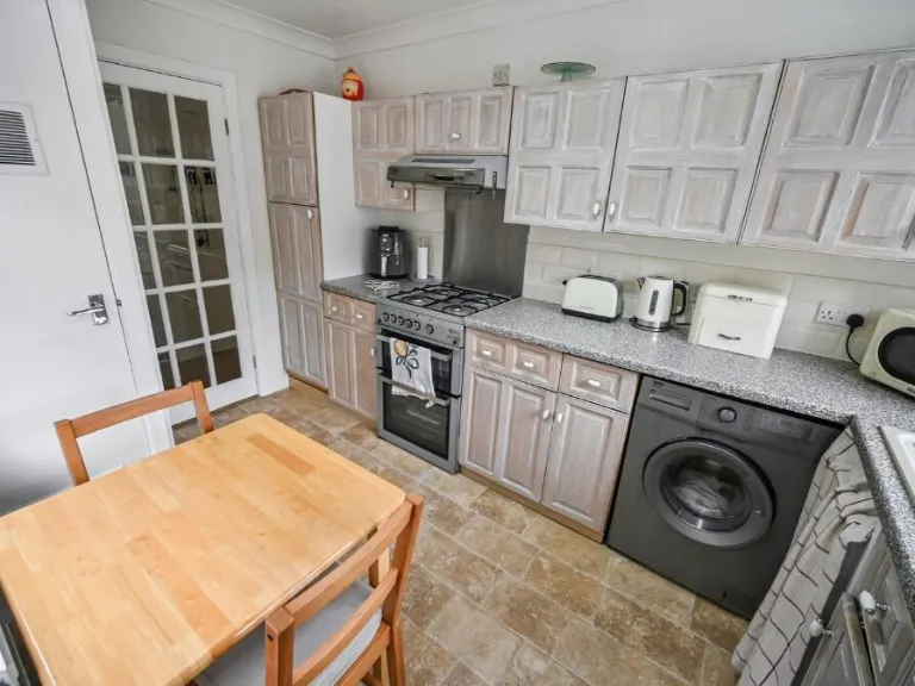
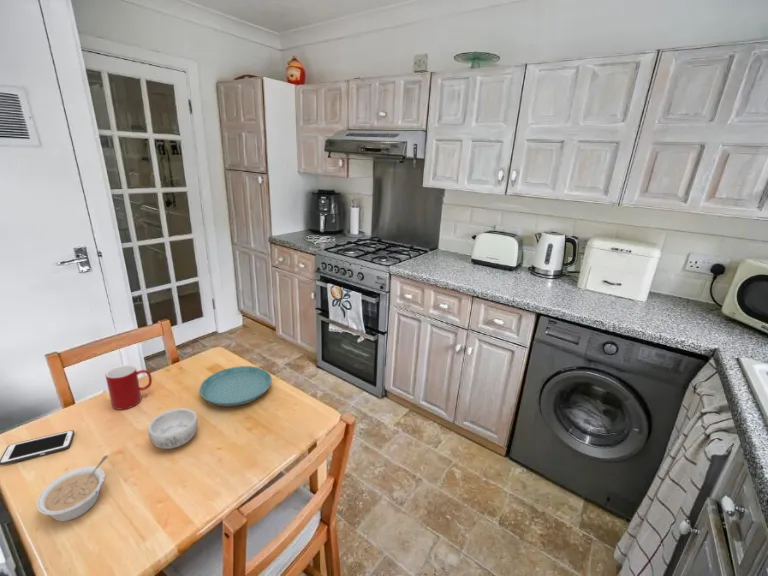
+ legume (74, 492)
+ saucer (237, 386)
+ decorative bowl (171, 428)
+ cell phone (39, 446)
+ cup (130, 386)
